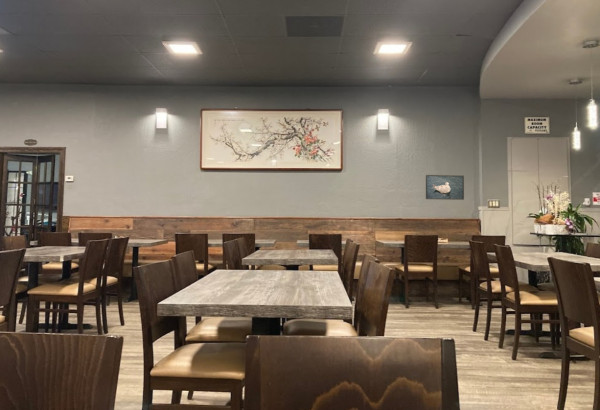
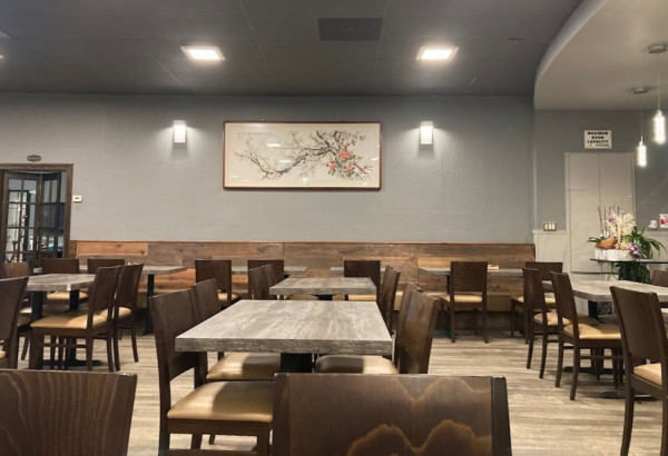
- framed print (444, 187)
